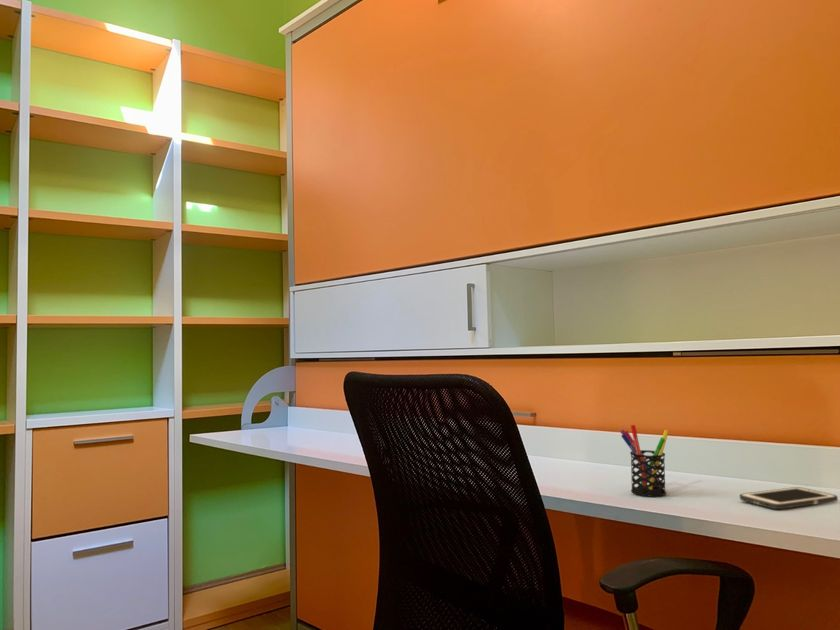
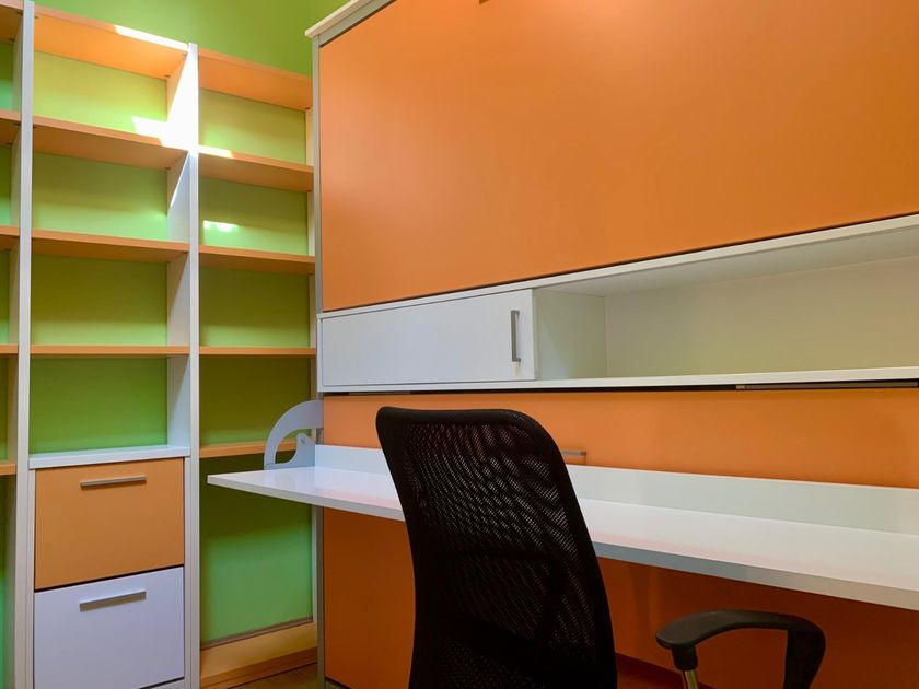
- cell phone (788, 497)
- pen holder (648, 458)
